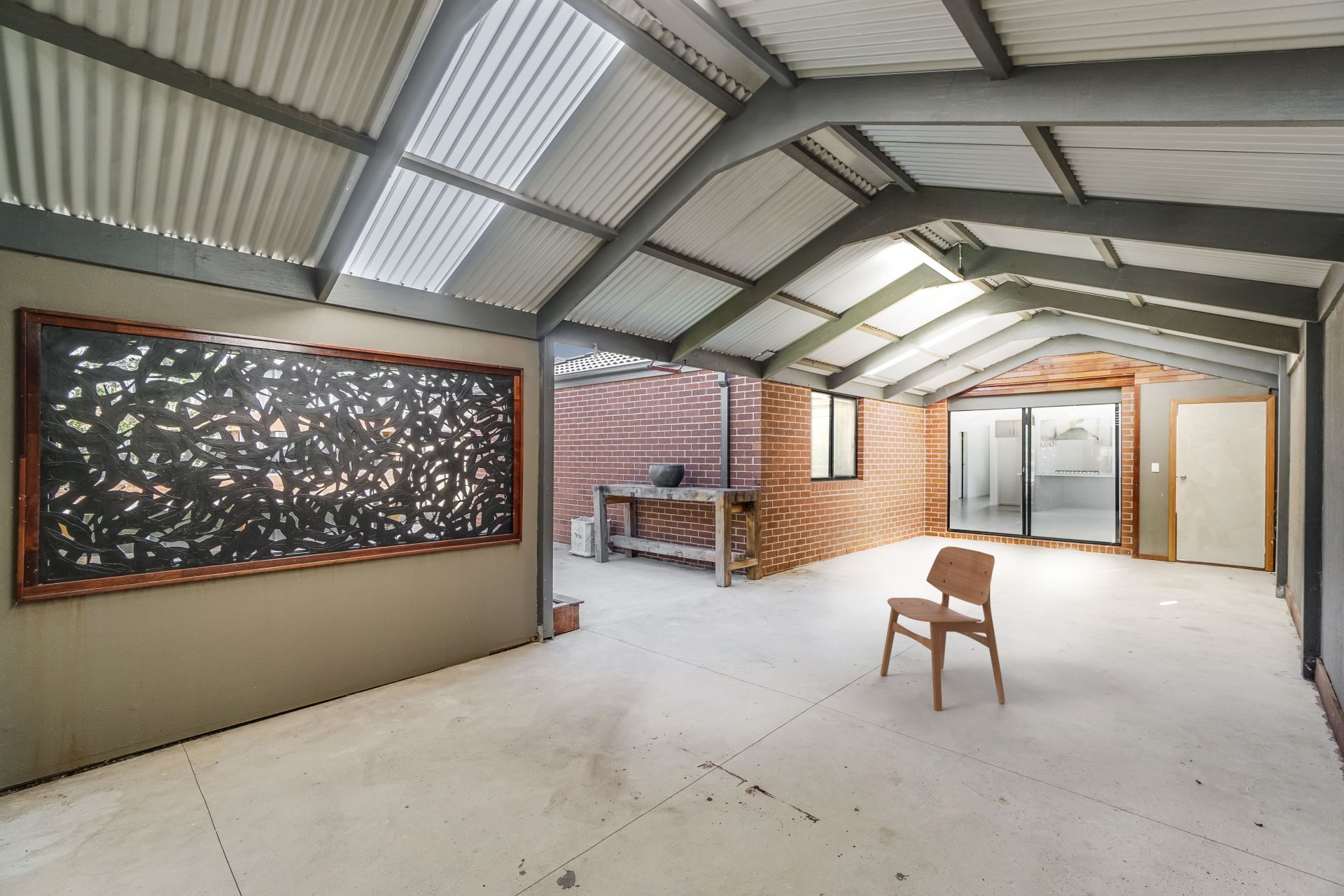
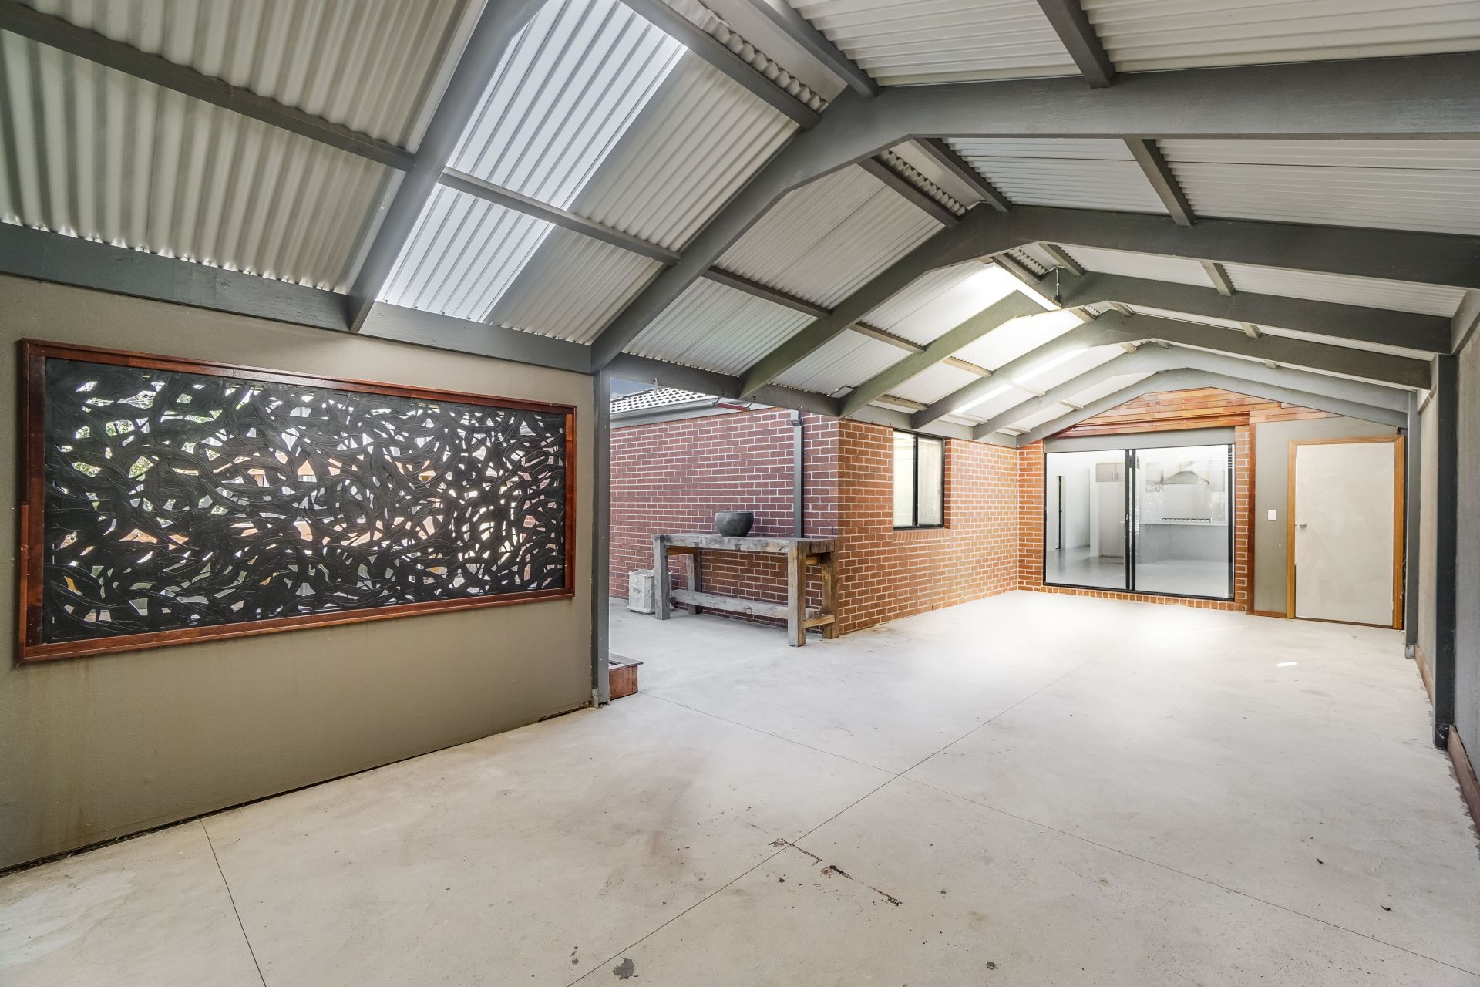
- dining chair (941, 620)
